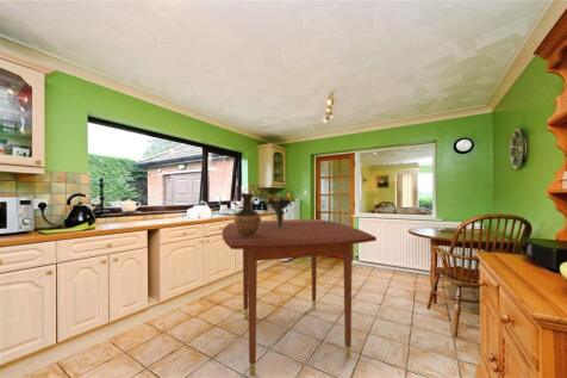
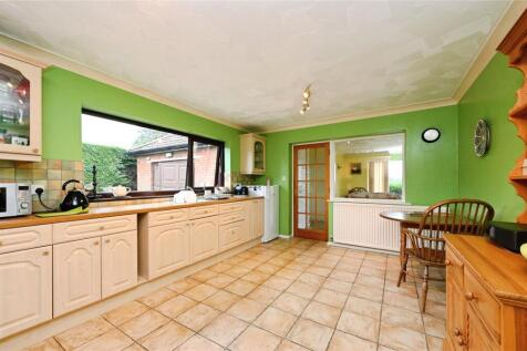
- bouquet (279, 210)
- dining table (312, 280)
- ceramic jug (247, 213)
